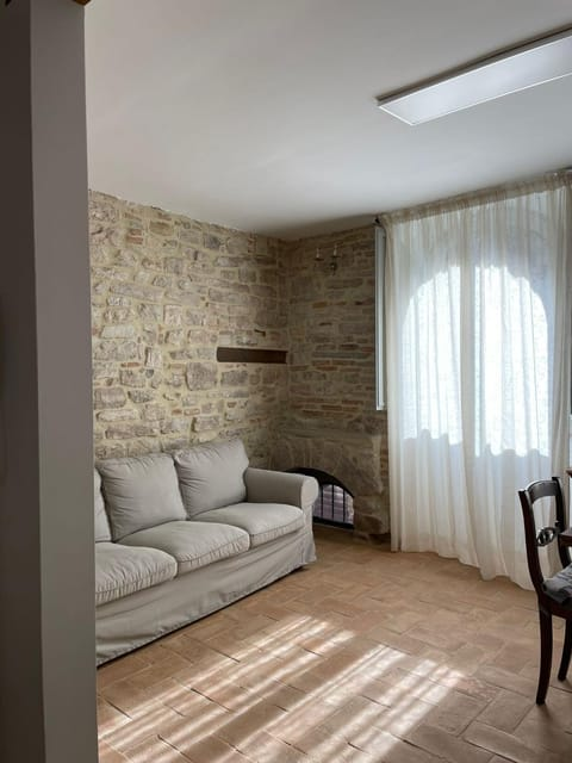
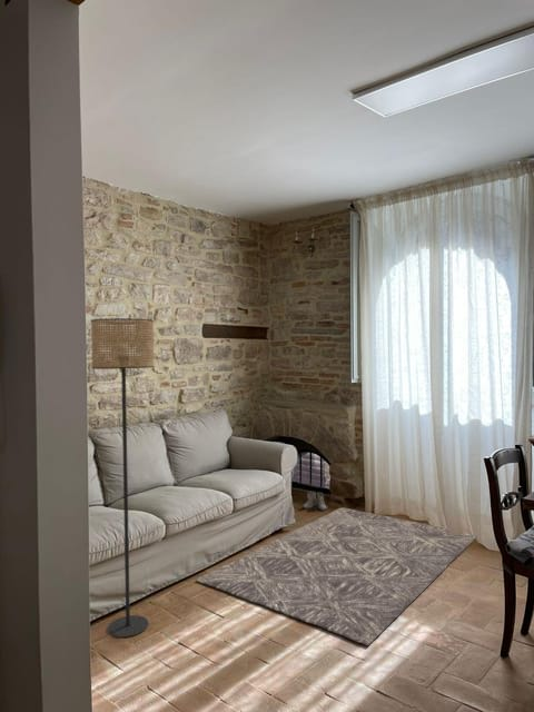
+ rug (350, 555)
+ floor lamp (125, 474)
+ boots (314, 500)
